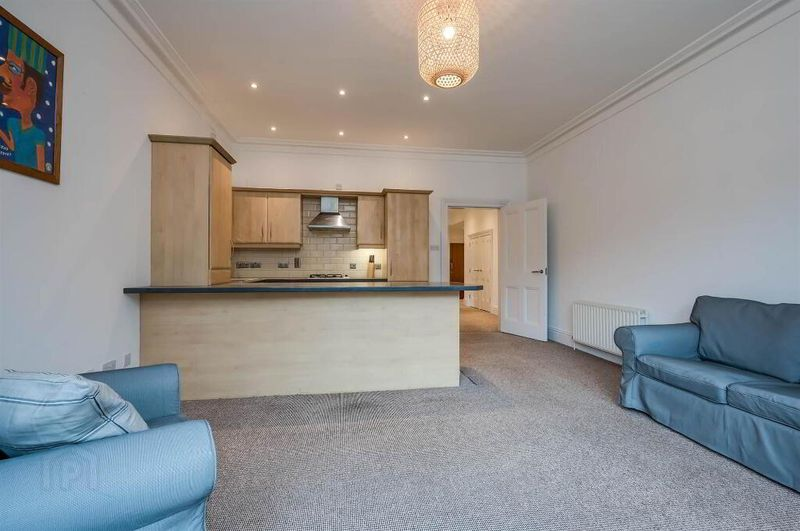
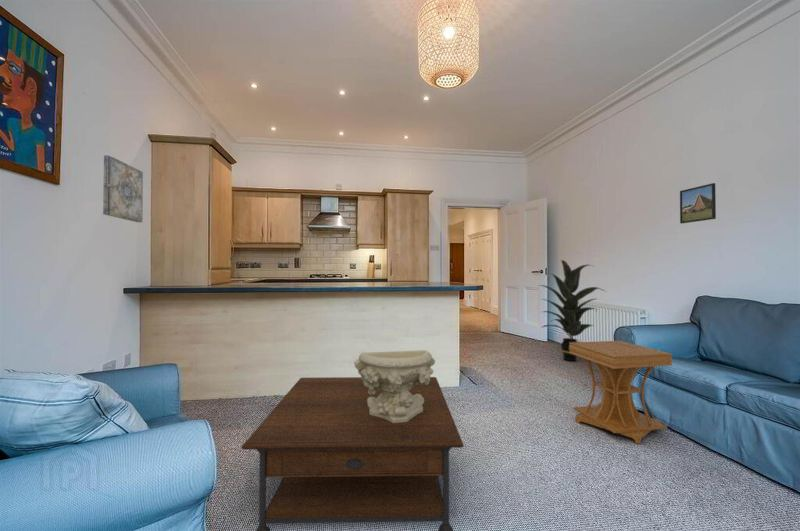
+ coffee table (362, 440)
+ decorative bowl (393, 383)
+ indoor plant (569, 309)
+ wall art (124, 191)
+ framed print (696, 204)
+ side table (617, 386)
